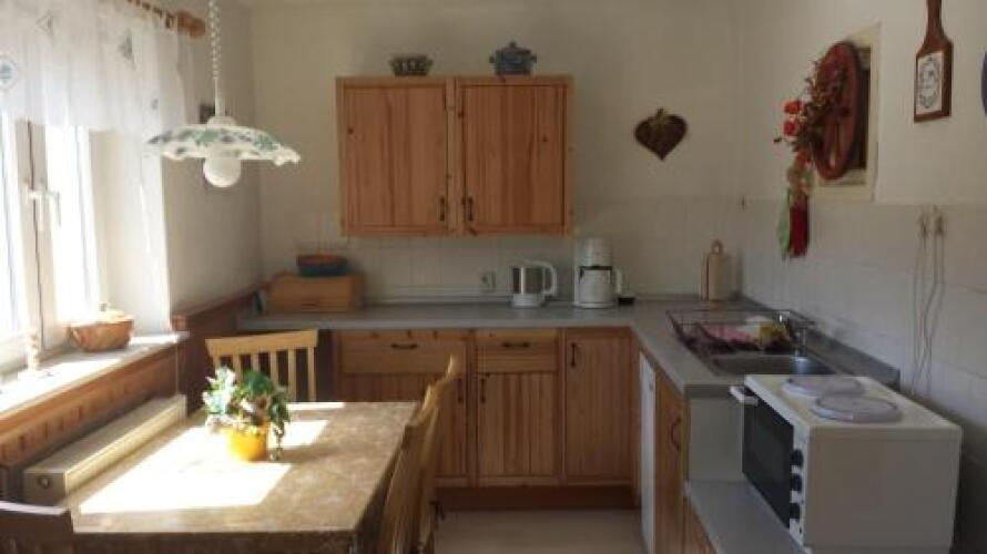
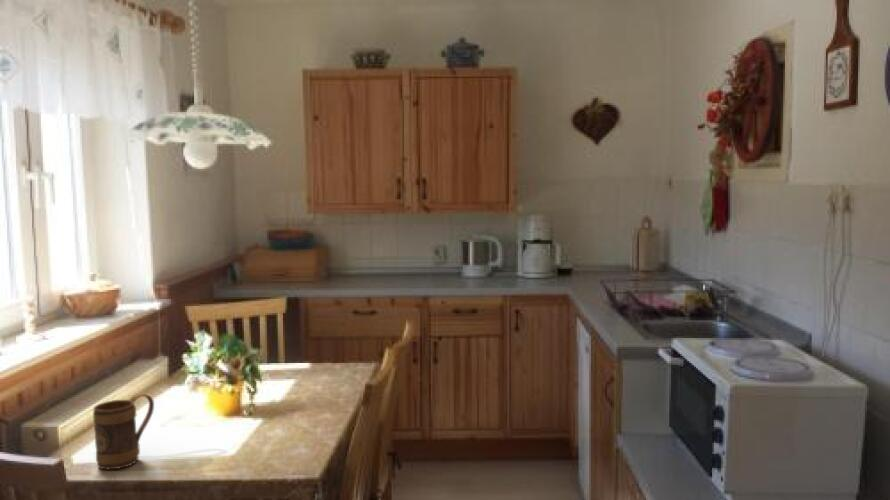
+ mug (125, 428)
